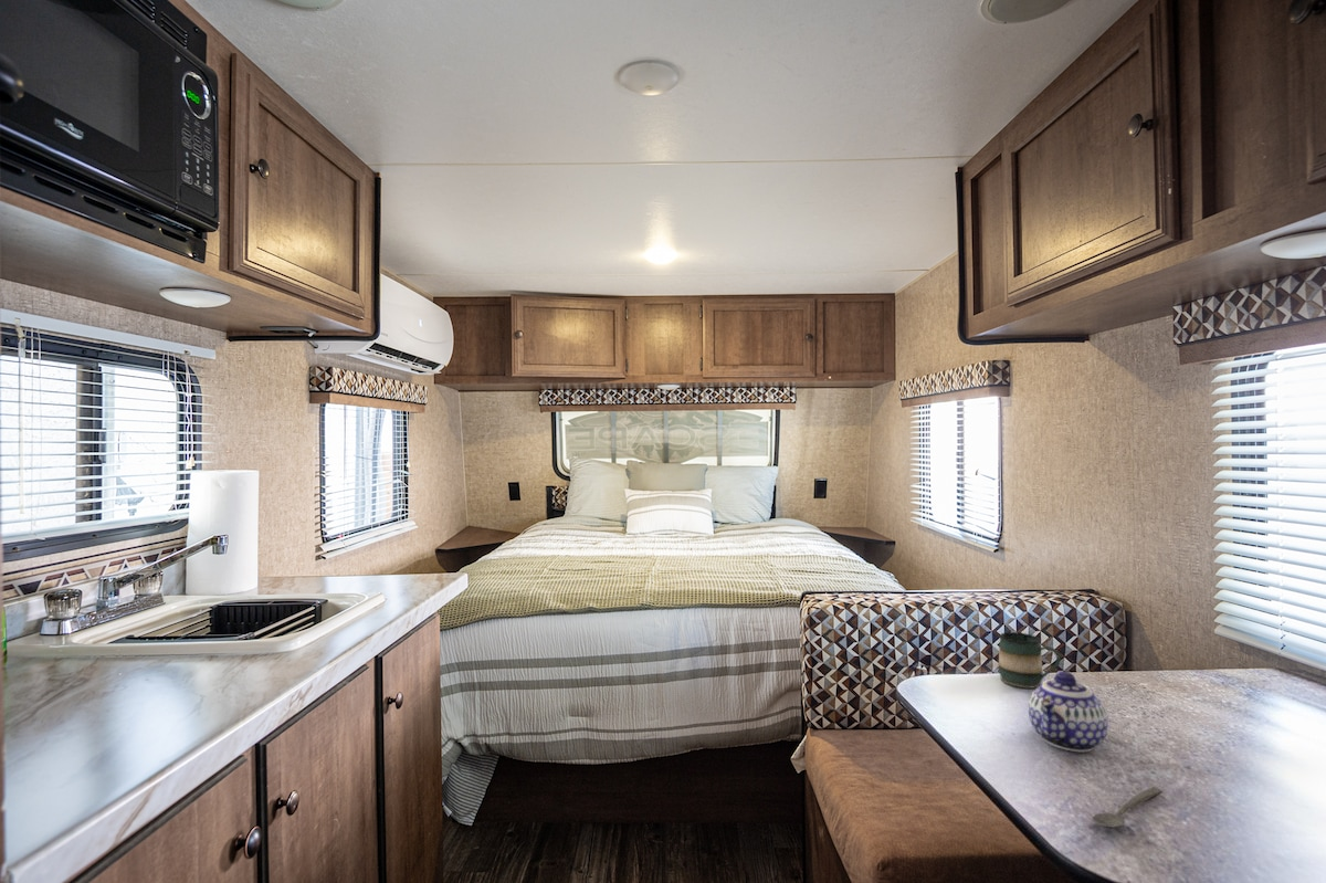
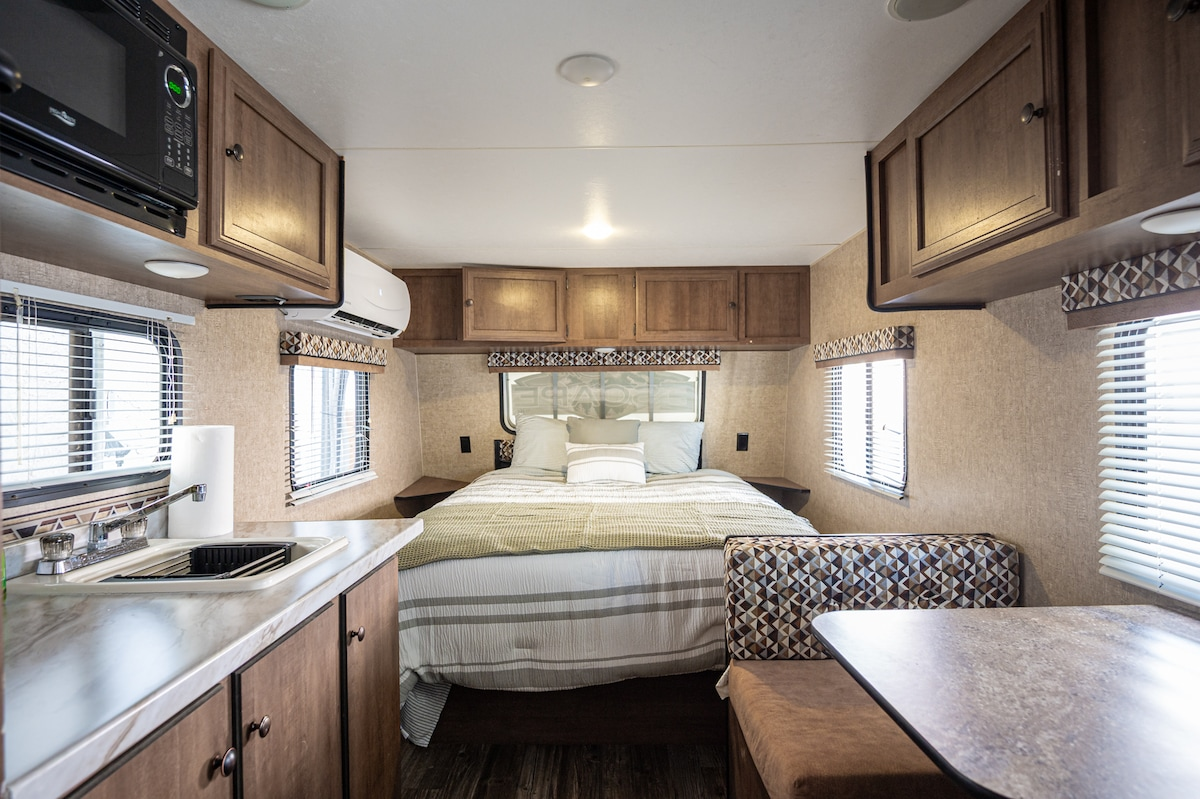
- mug (1029, 661)
- spoon (1129, 805)
- teapot (1066, 707)
